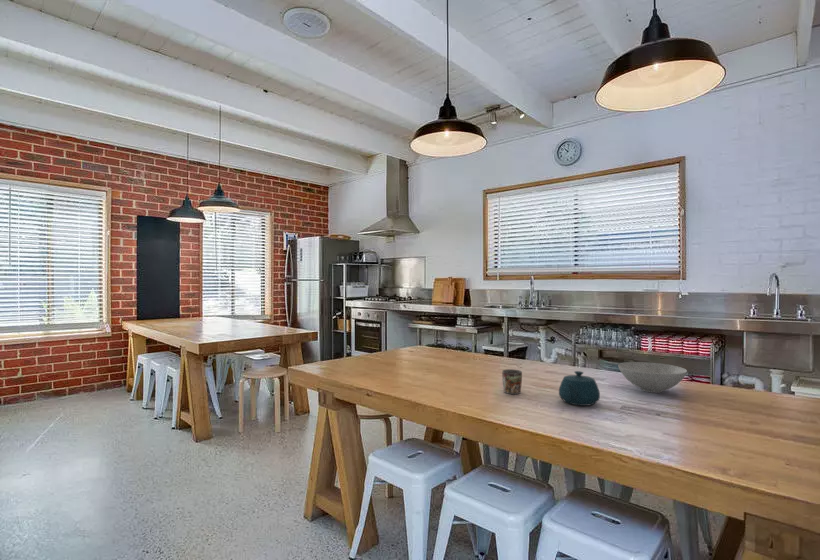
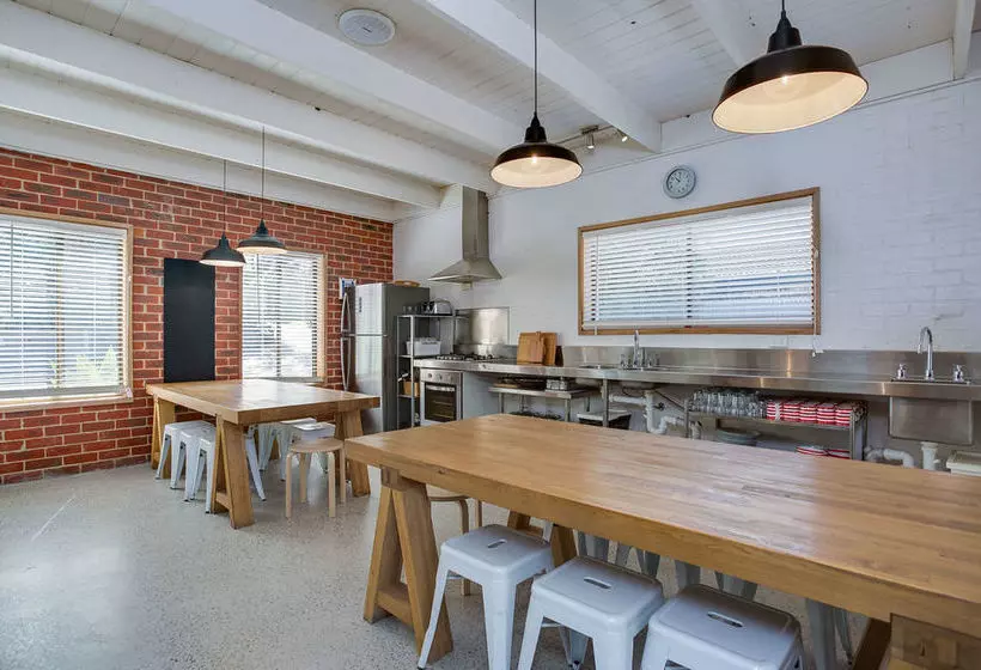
- mug (510, 380)
- teapot (578, 387)
- bowl (651, 378)
